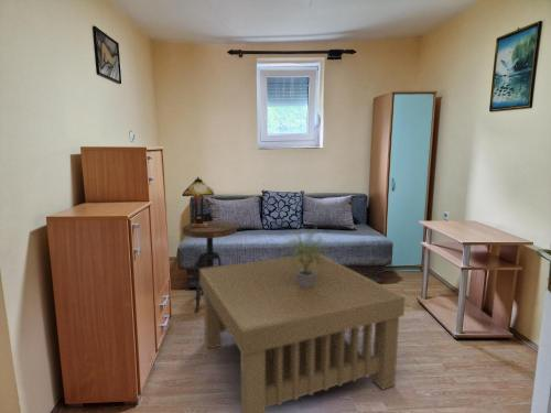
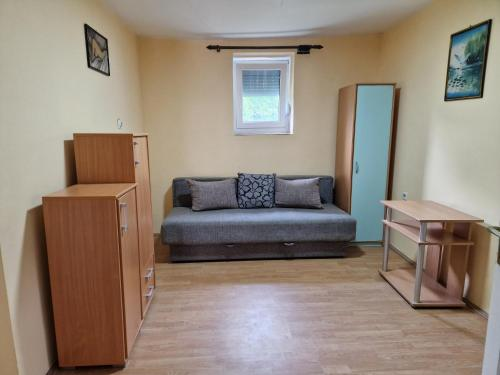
- table lamp (198, 199)
- potted plant (305, 253)
- side table (210, 264)
- coffee table (290, 322)
